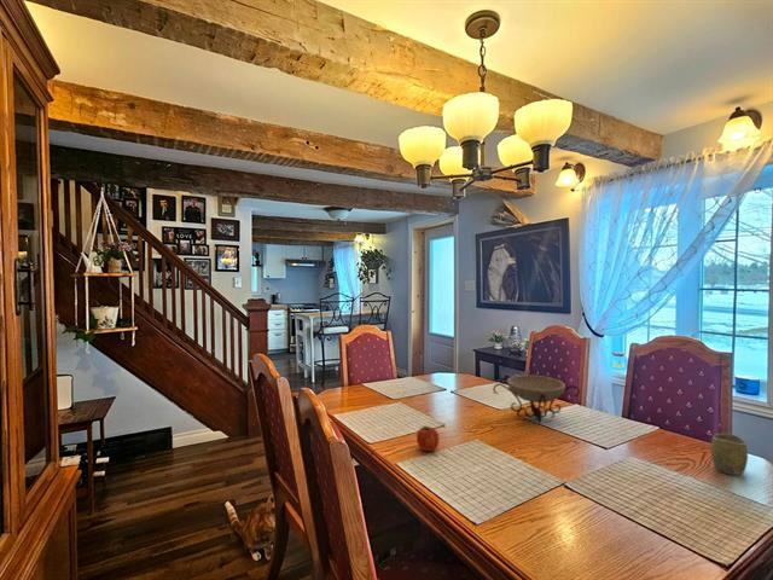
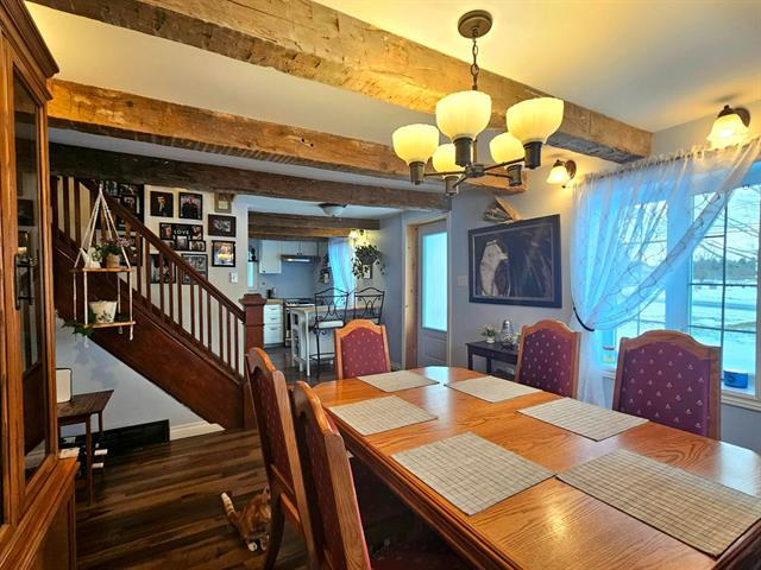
- fruit (428, 437)
- cup (728, 453)
- decorative bowl (535, 399)
